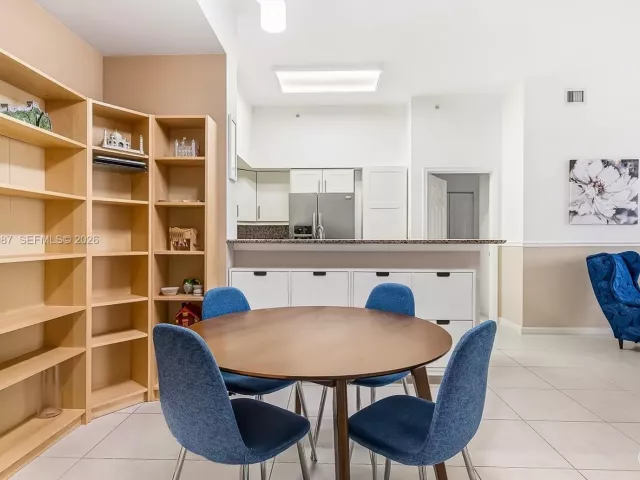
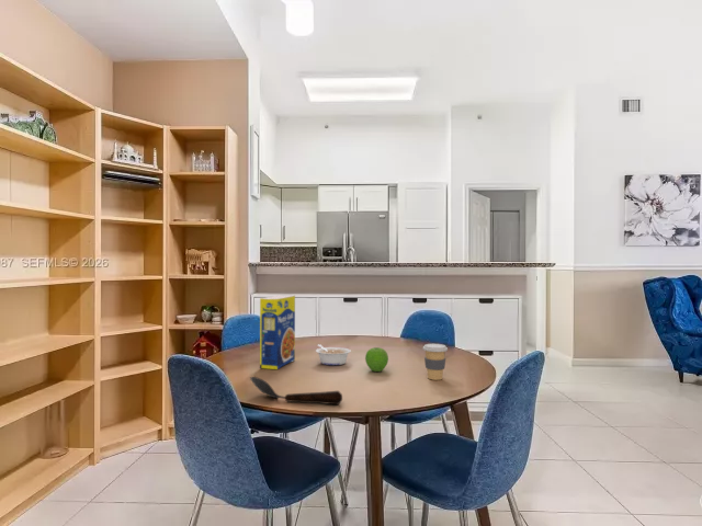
+ legume (331, 355)
+ coffee cup (434, 362)
+ spoon (294, 393)
+ fruit (376, 359)
+ legume (278, 330)
